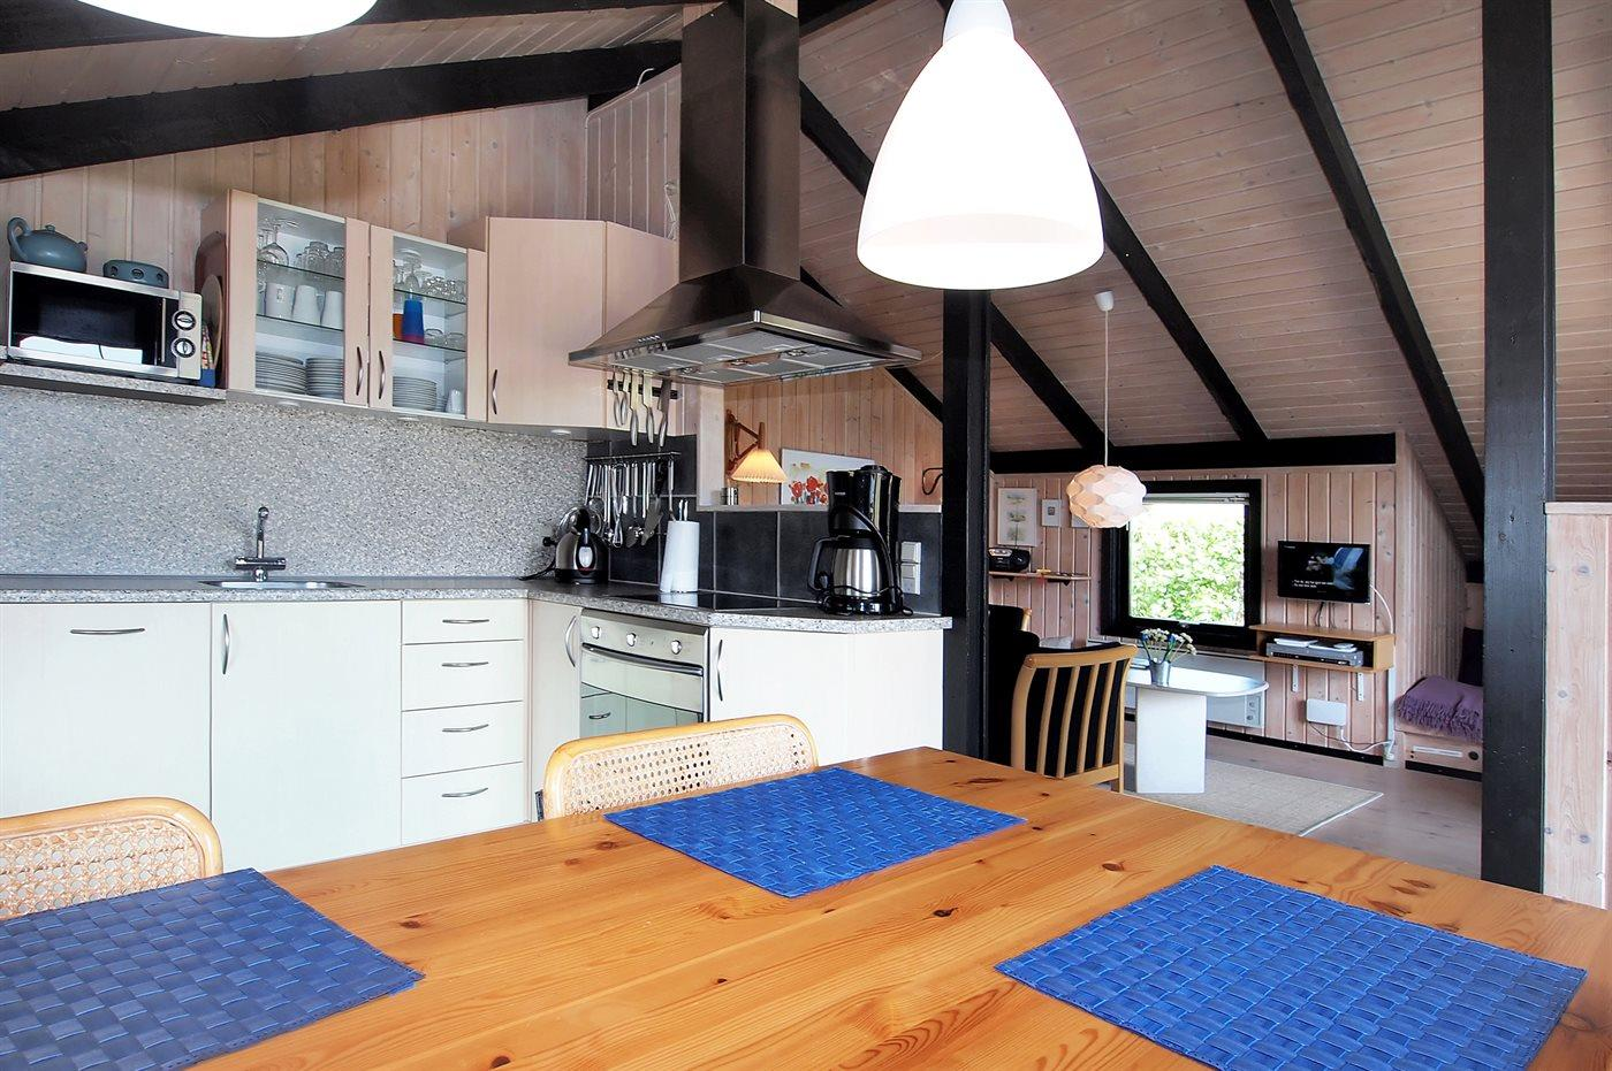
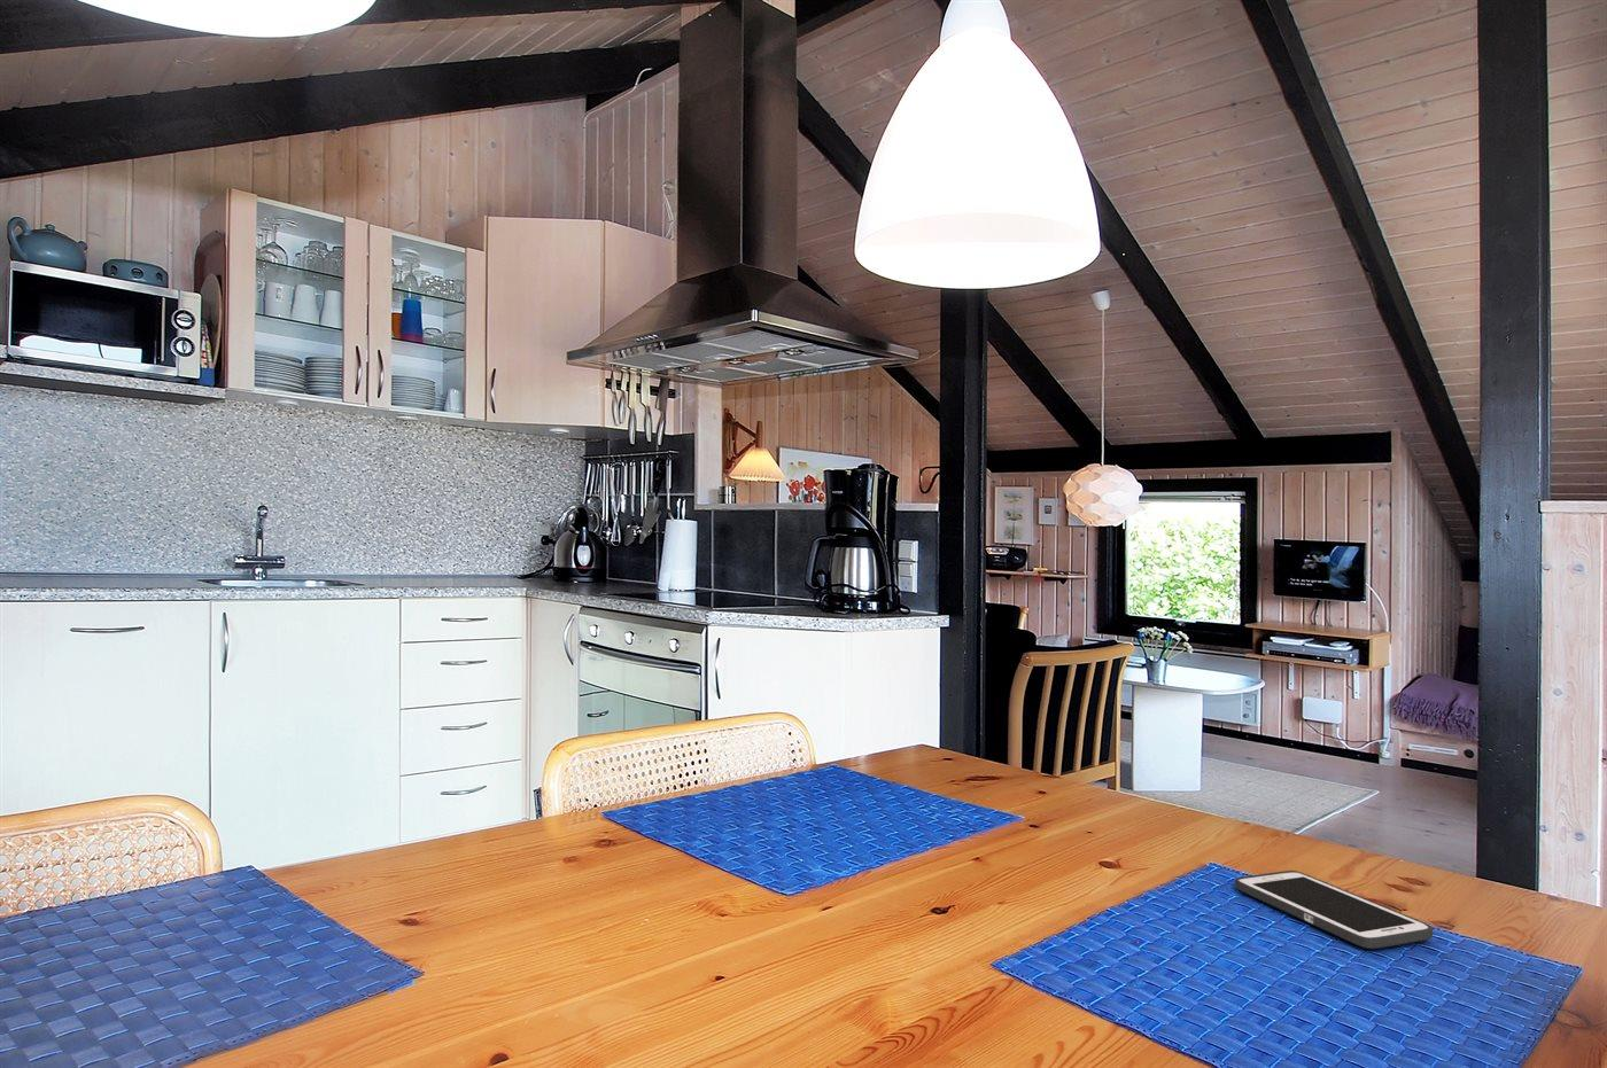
+ cell phone (1327, 906)
